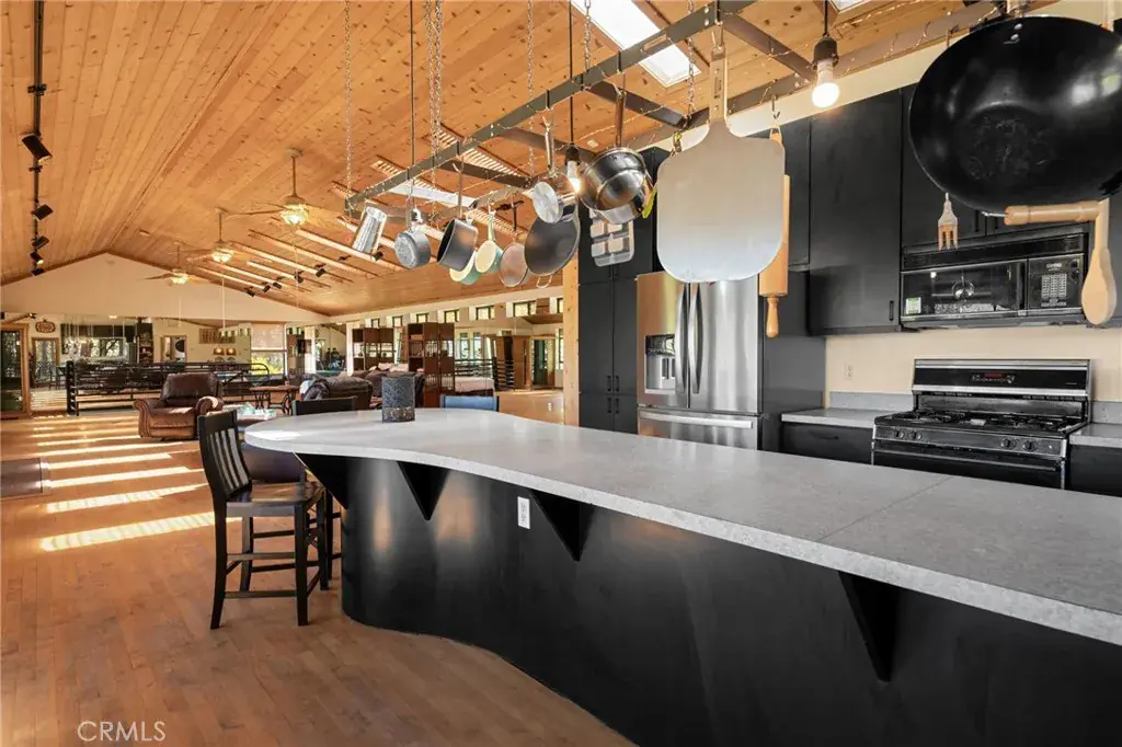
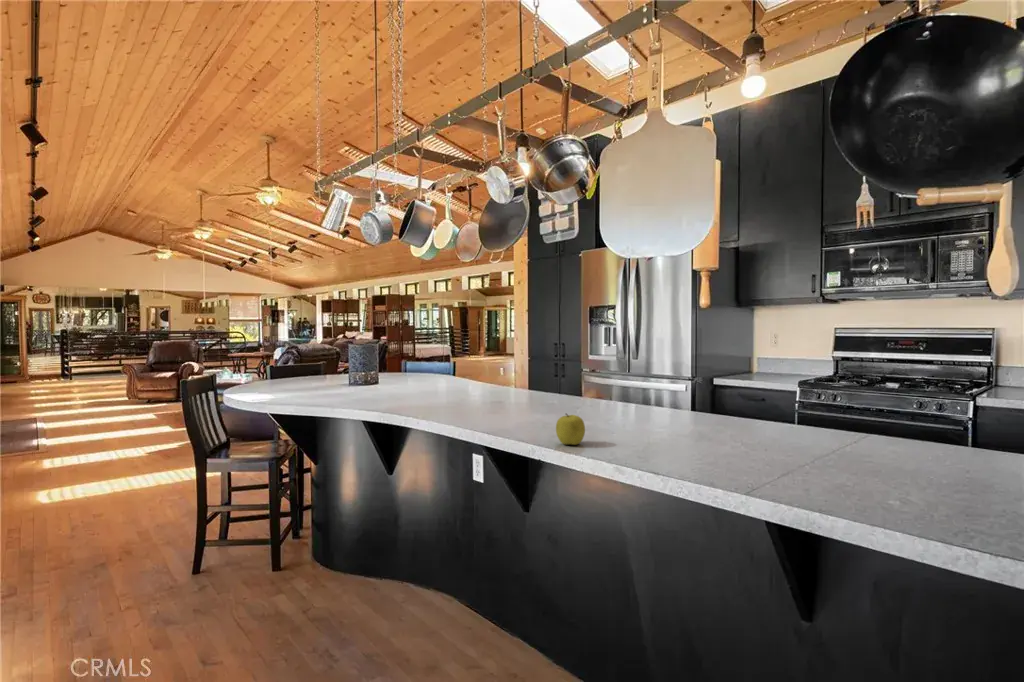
+ fruit (570, 428)
